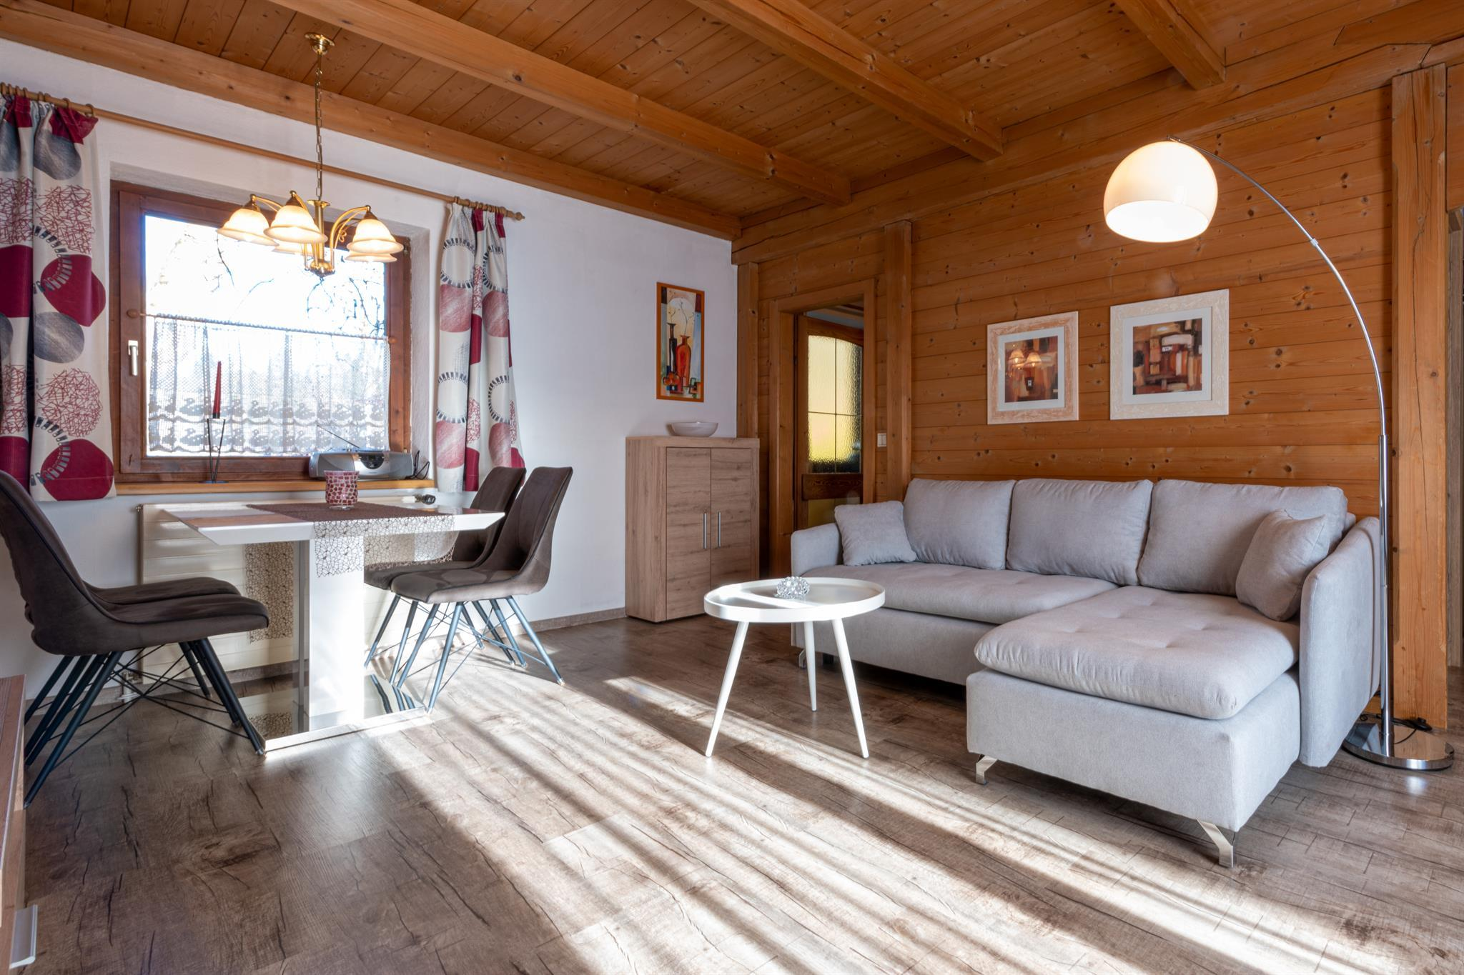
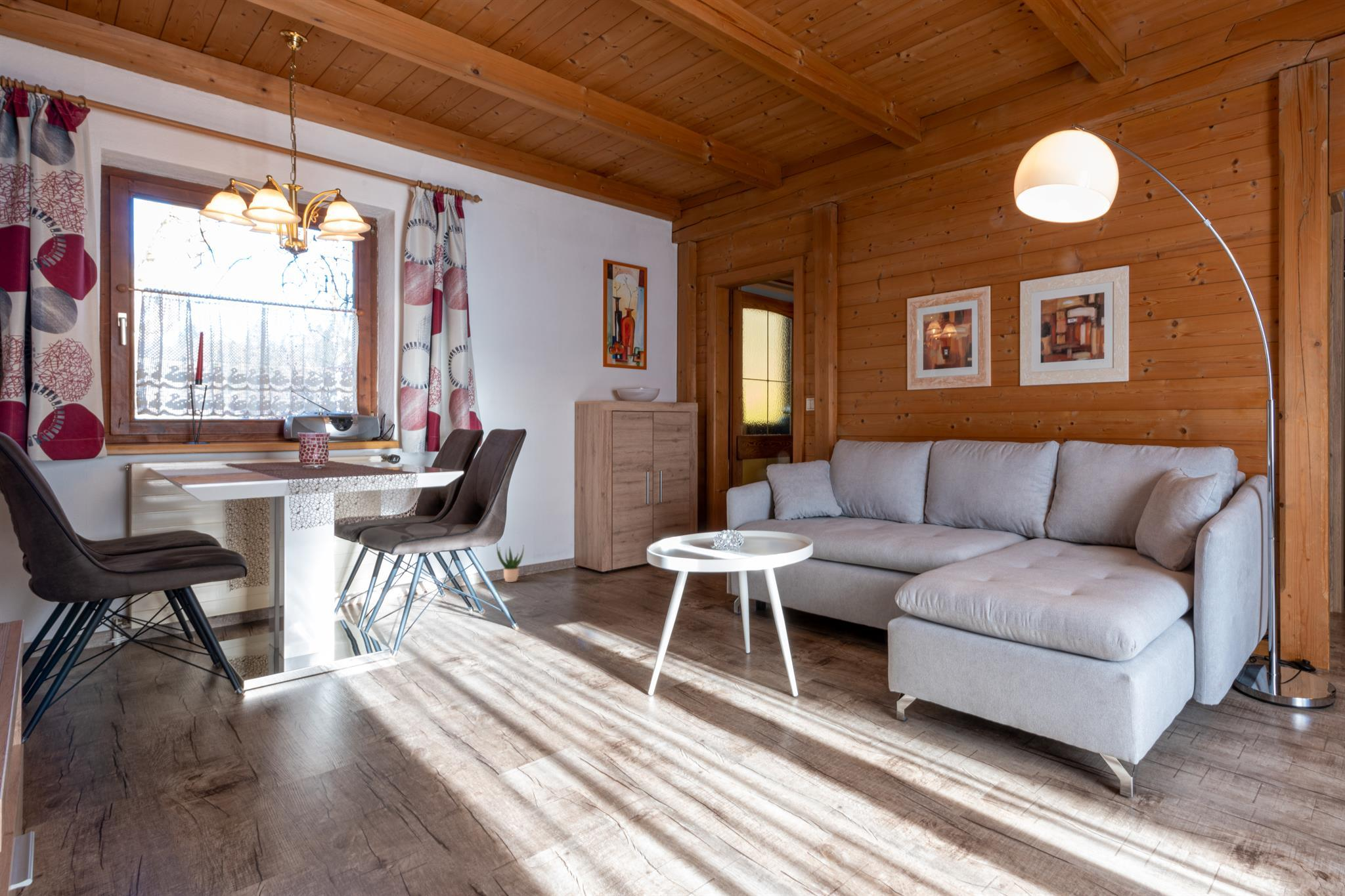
+ potted plant (510, 561)
